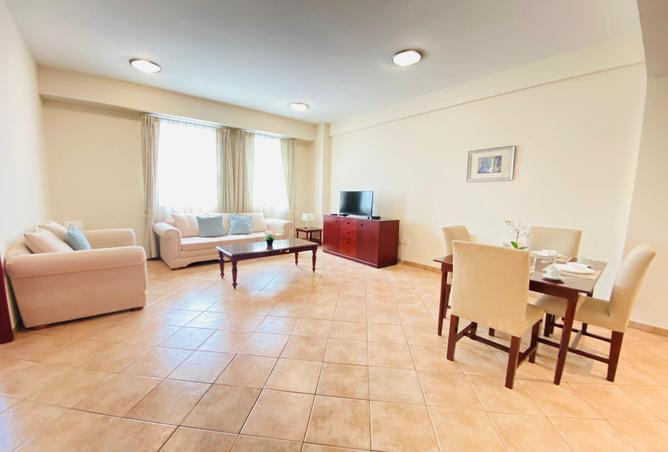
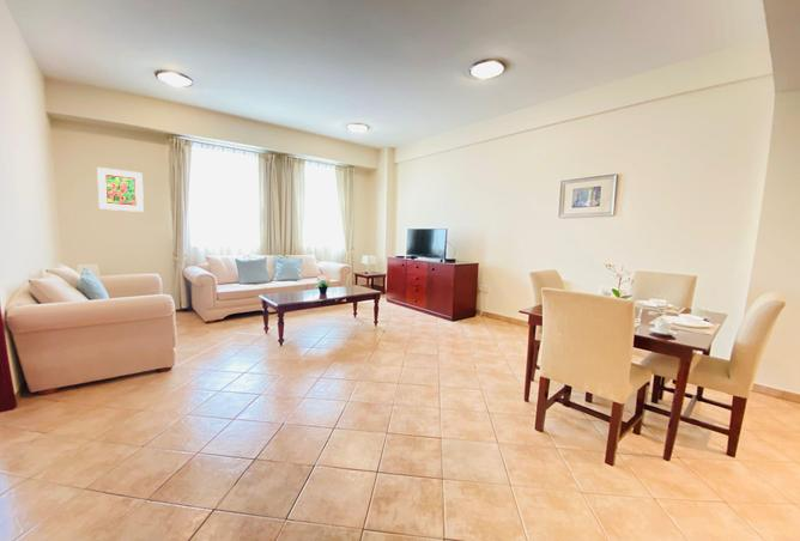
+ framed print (121, 190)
